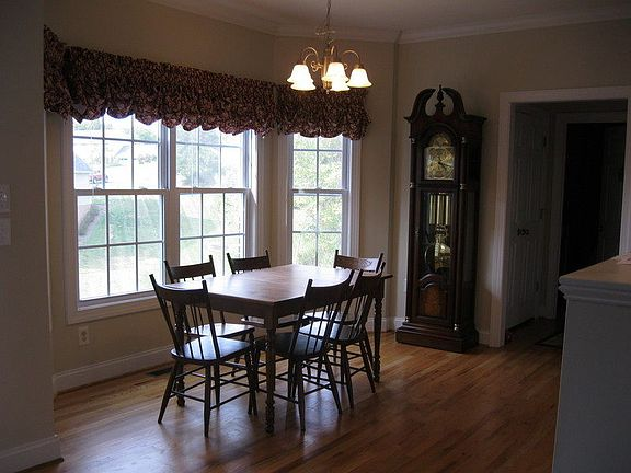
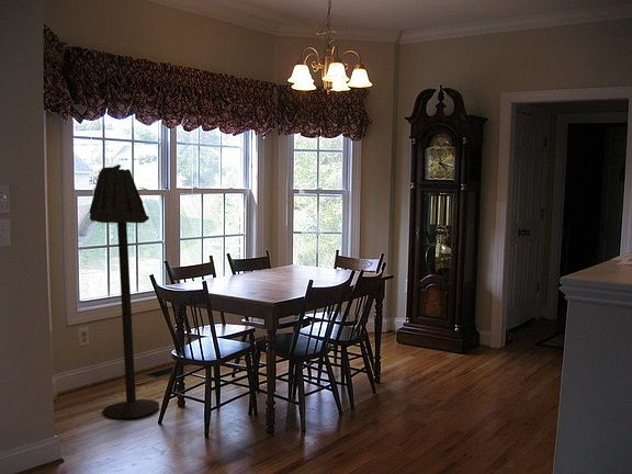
+ floor lamp (122, 287)
